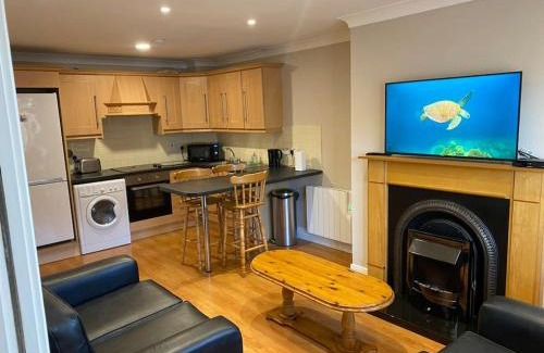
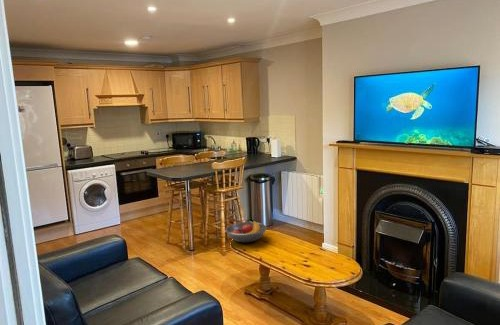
+ fruit bowl (246, 232)
